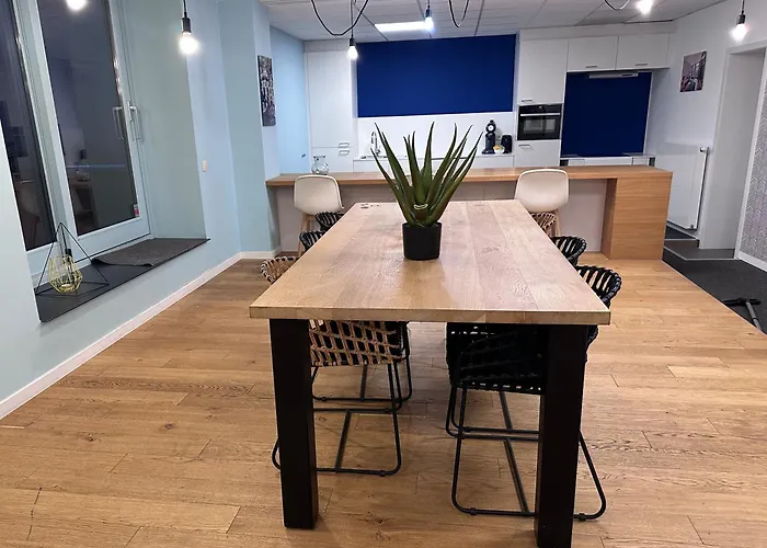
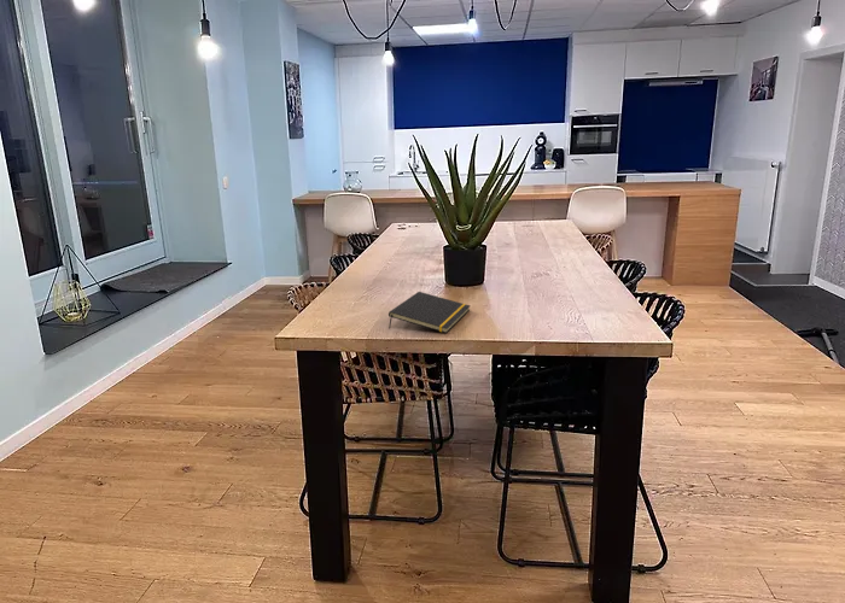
+ notepad (431, 310)
